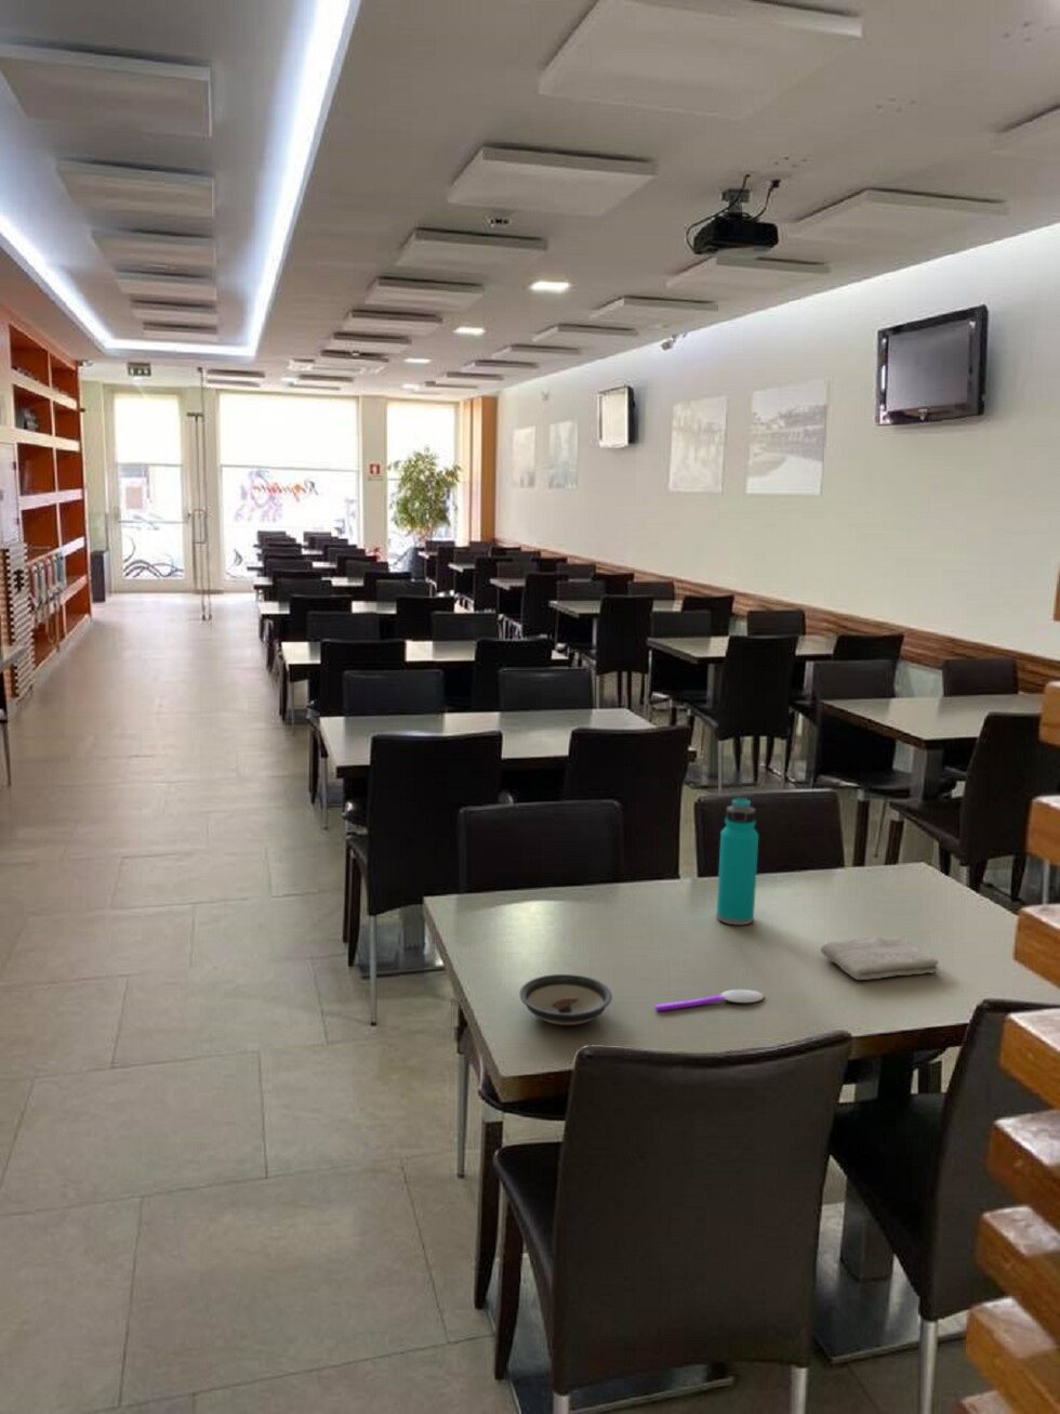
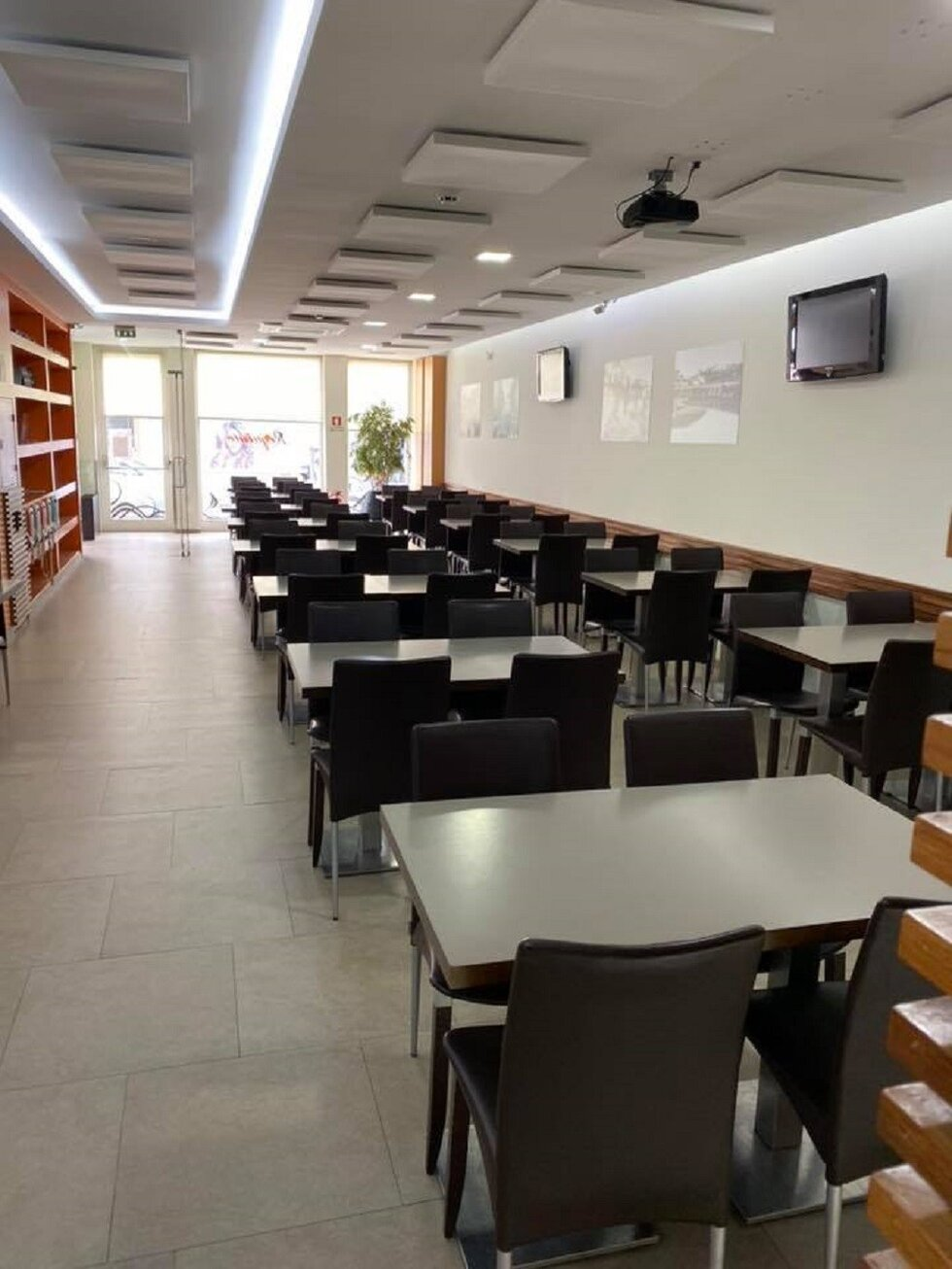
- water bottle (738, 859)
- washcloth (881, 956)
- saucer (565, 1004)
- spoon (709, 999)
